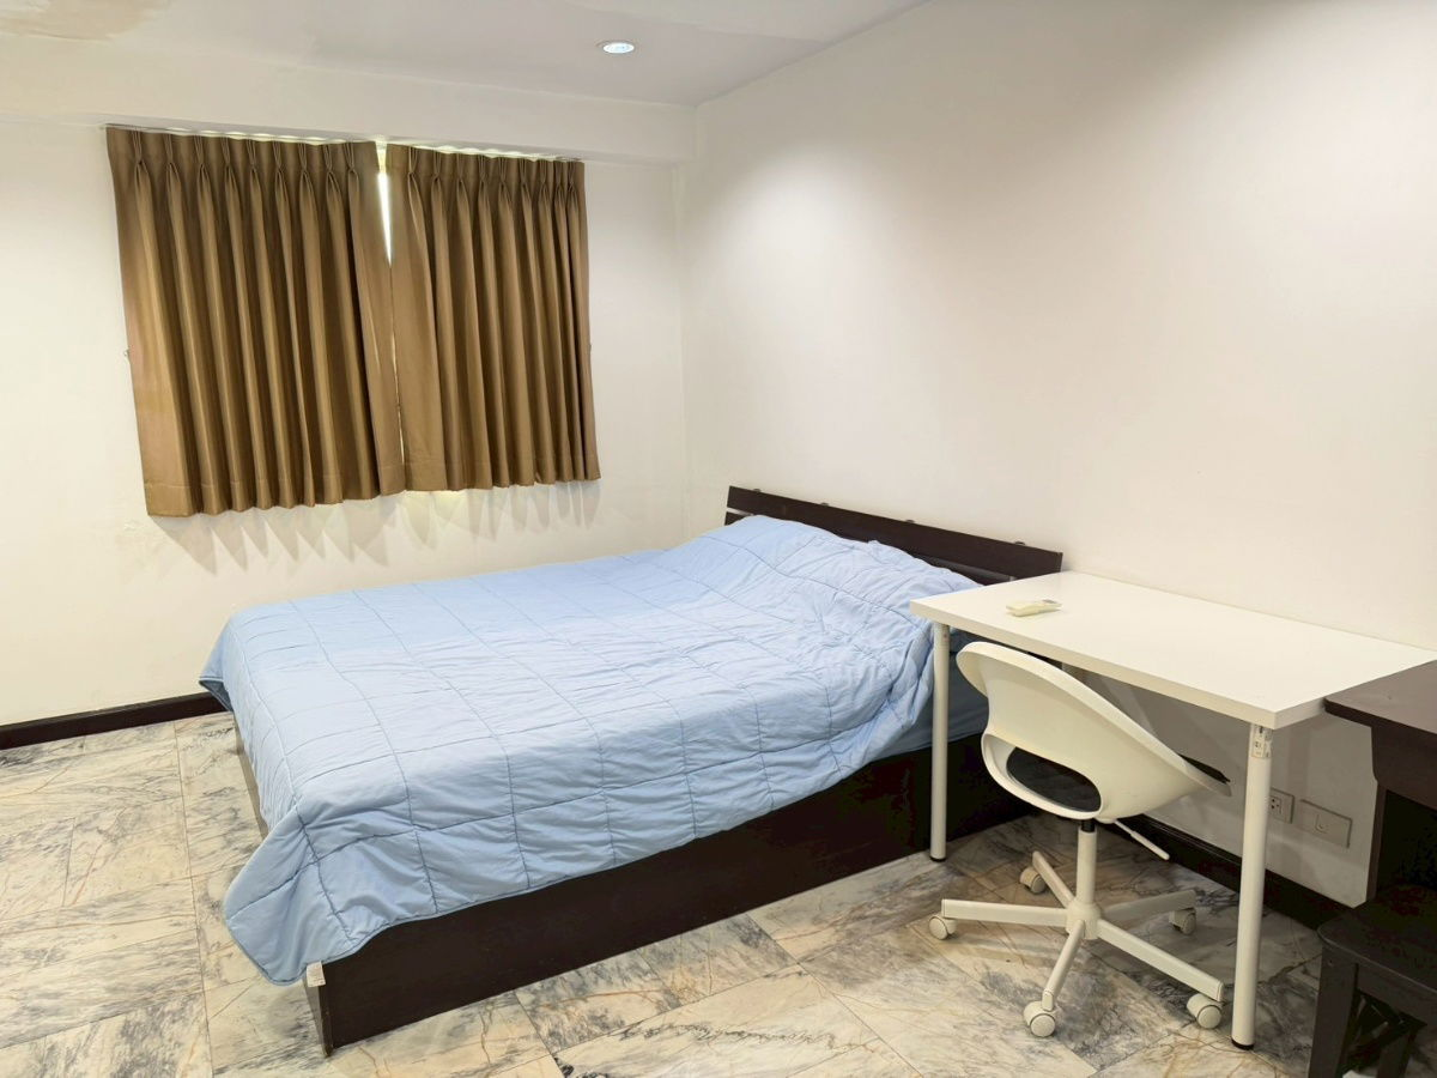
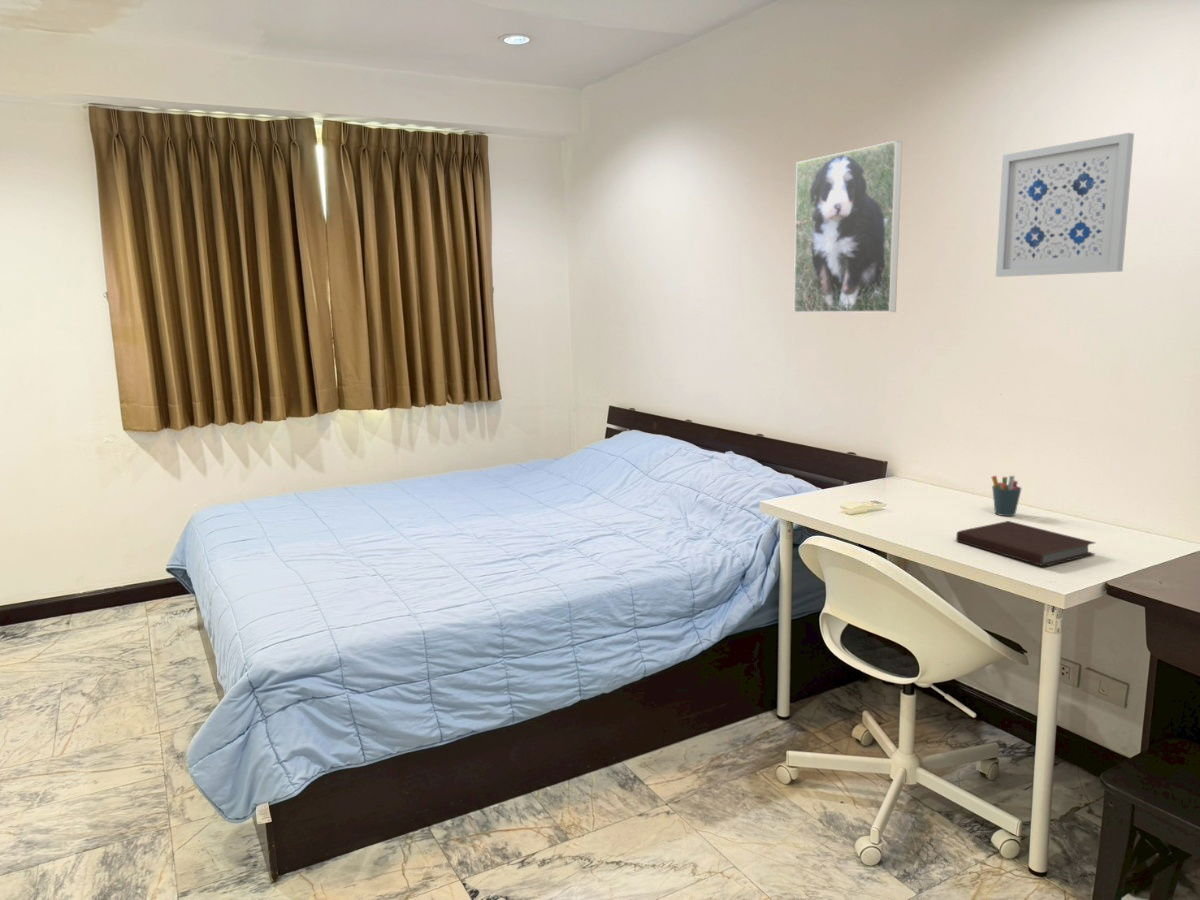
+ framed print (843, 233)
+ pen holder (1005, 493)
+ wall art (1059, 210)
+ notebook (1023, 542)
